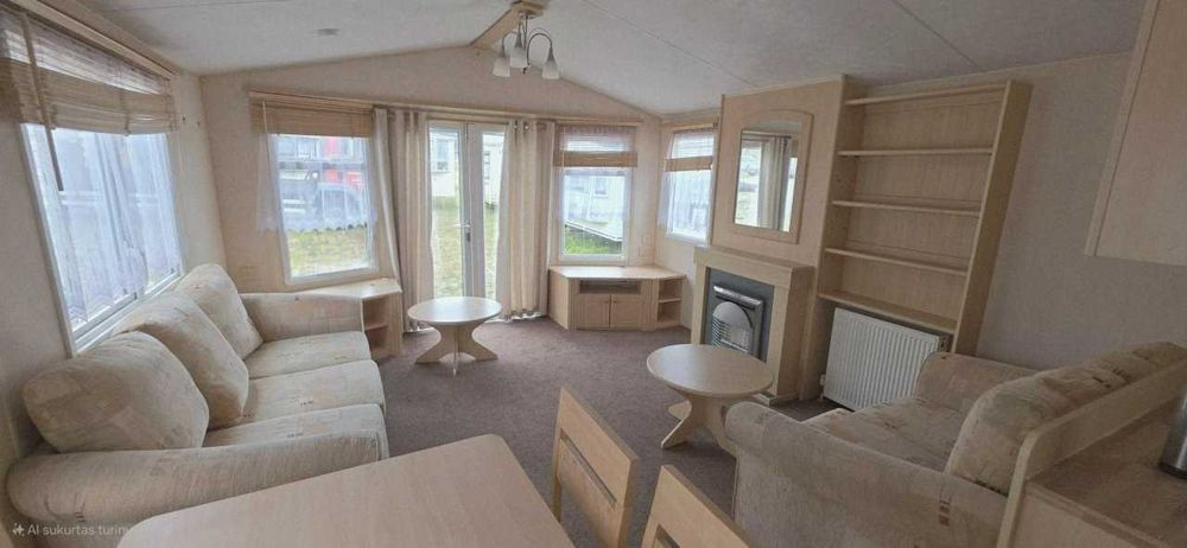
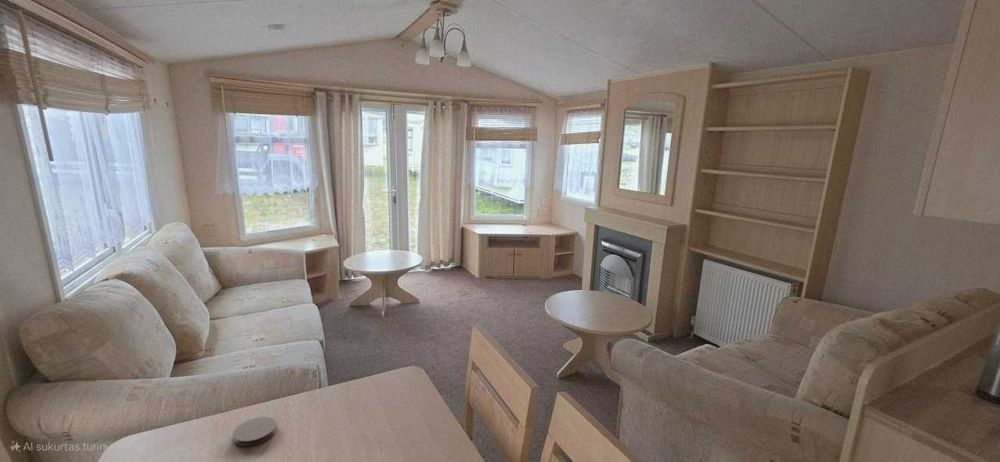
+ coaster (255, 430)
